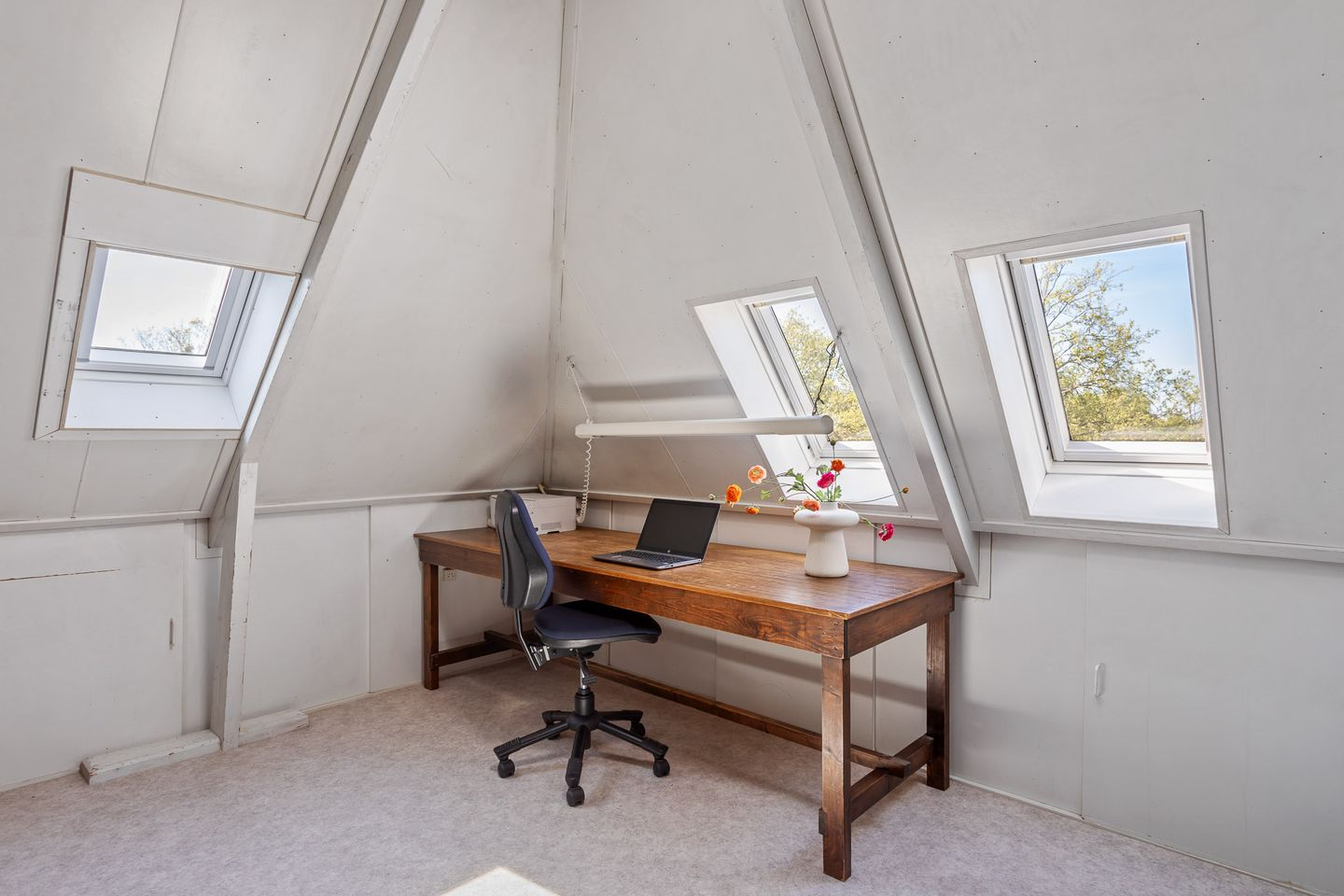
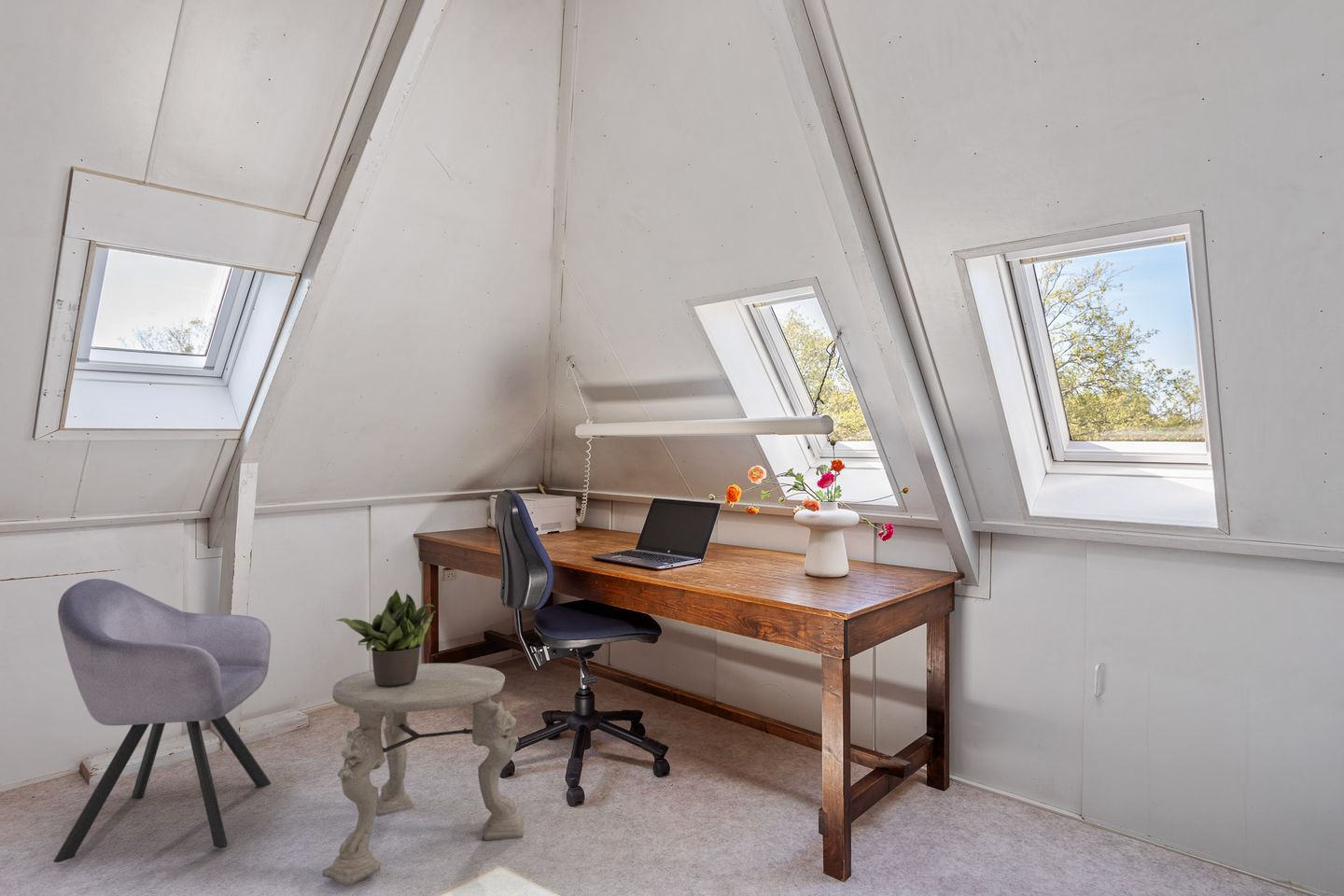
+ side table (406, 759)
+ potted plant (385, 636)
+ chair (165, 698)
